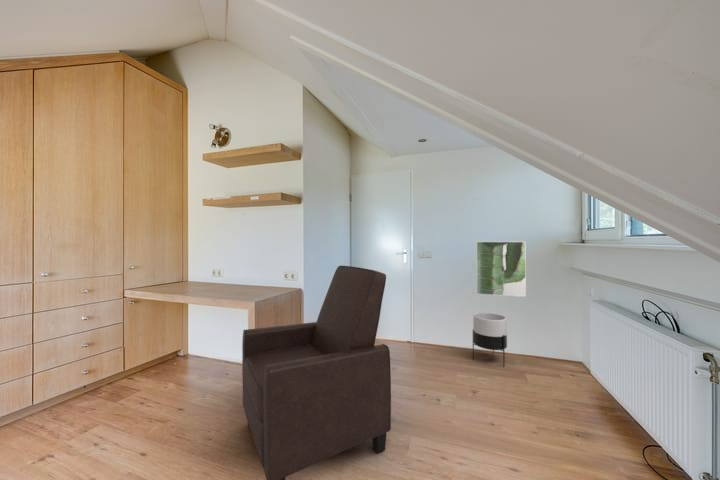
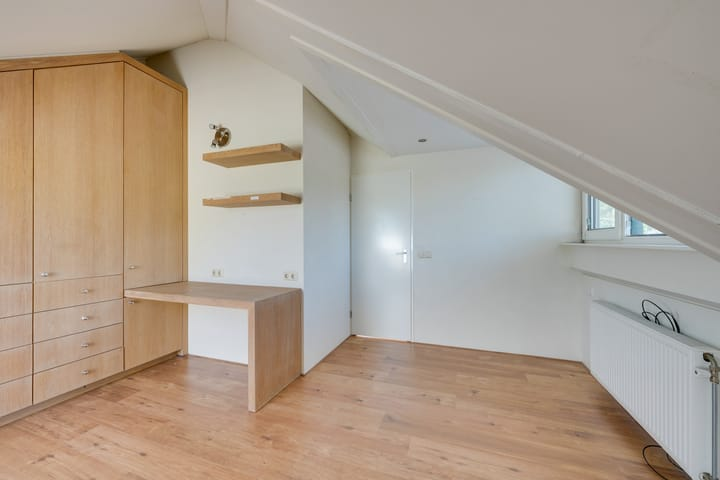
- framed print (500, 268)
- planter (489, 337)
- chair (313, 352)
